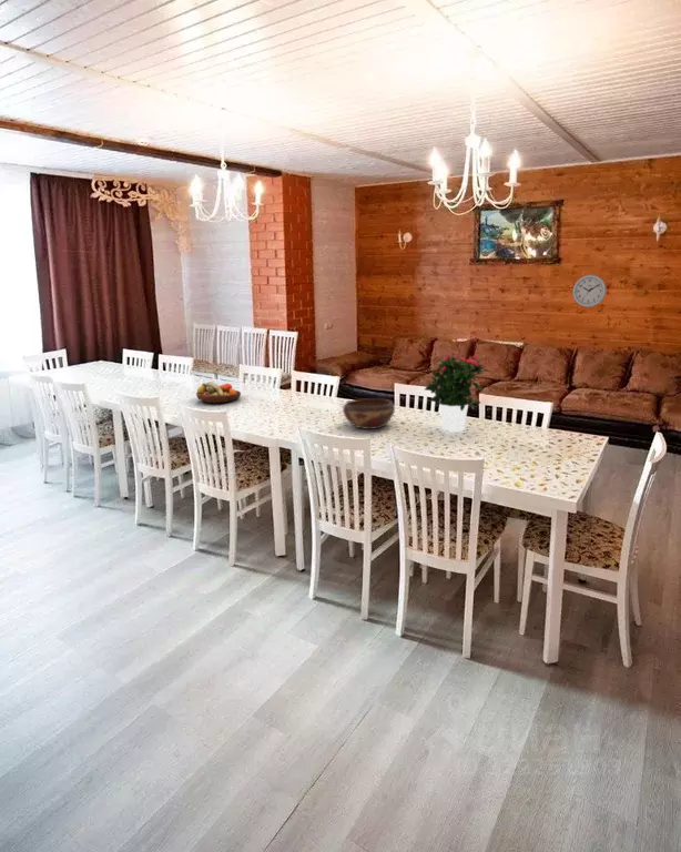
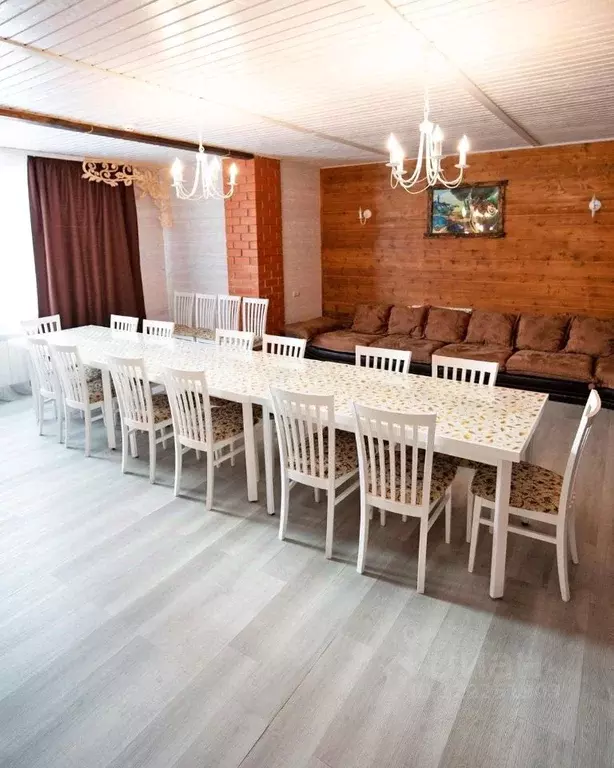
- wall clock (589, 291)
- fruit bowl (218, 390)
- decorative bowl (368, 414)
- potted flower (456, 392)
